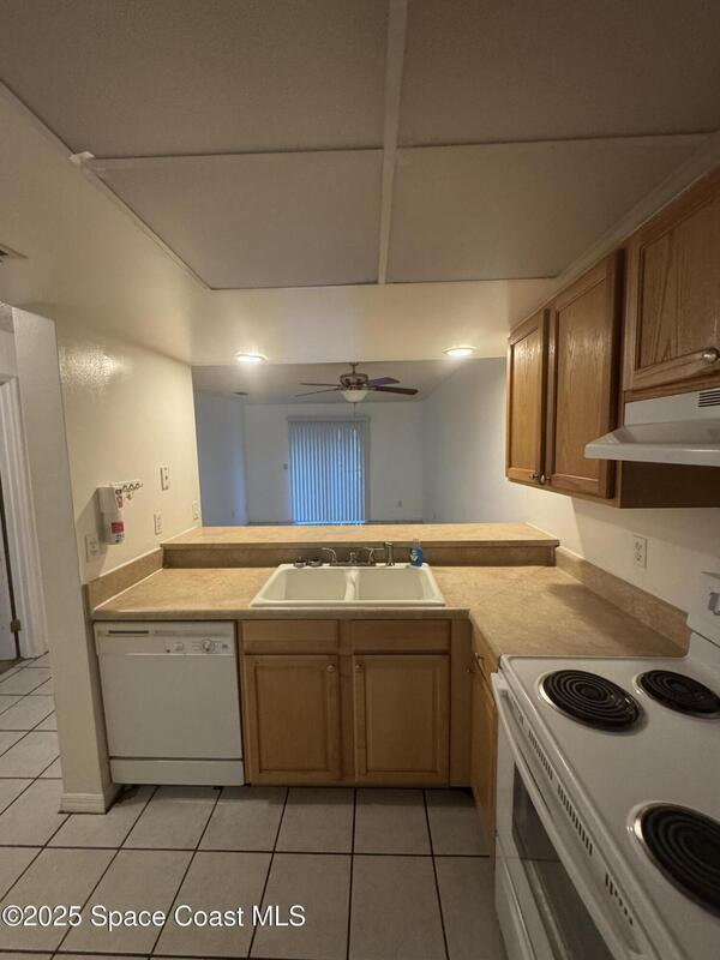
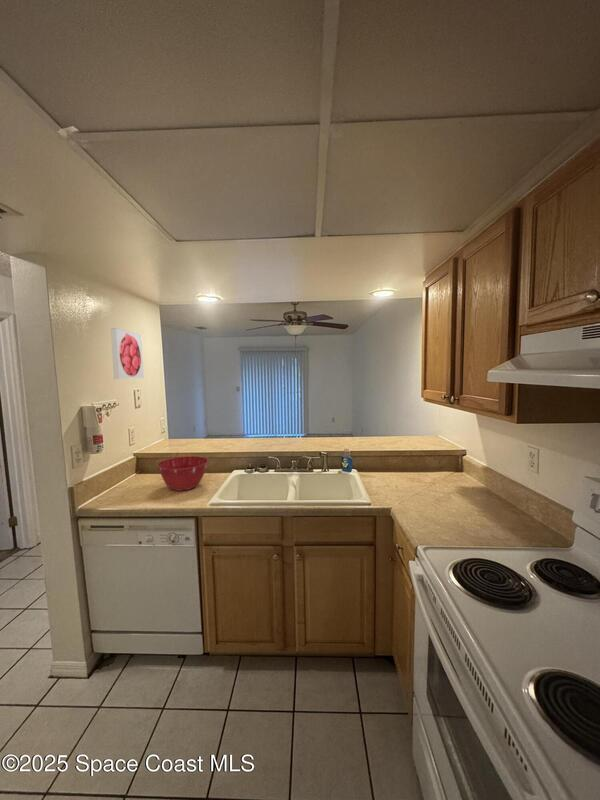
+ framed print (128, 355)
+ mixing bowl (183, 474)
